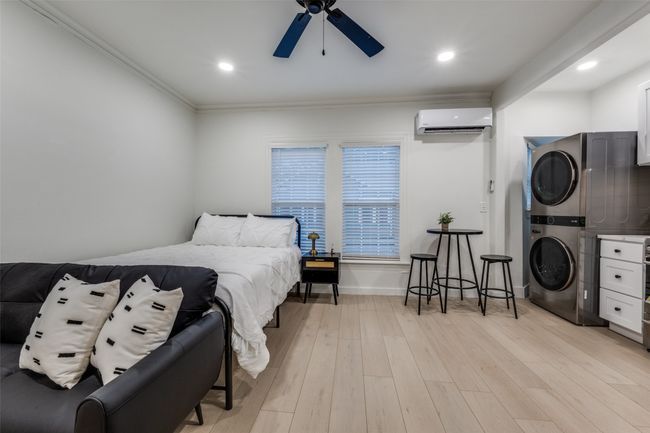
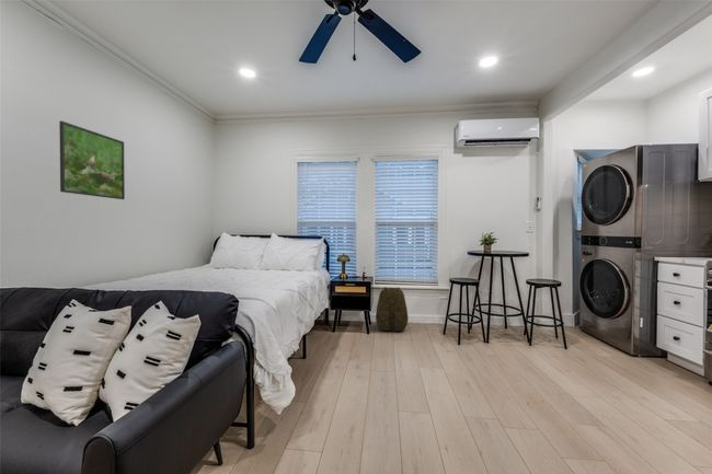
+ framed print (95, 164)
+ backpack (391, 308)
